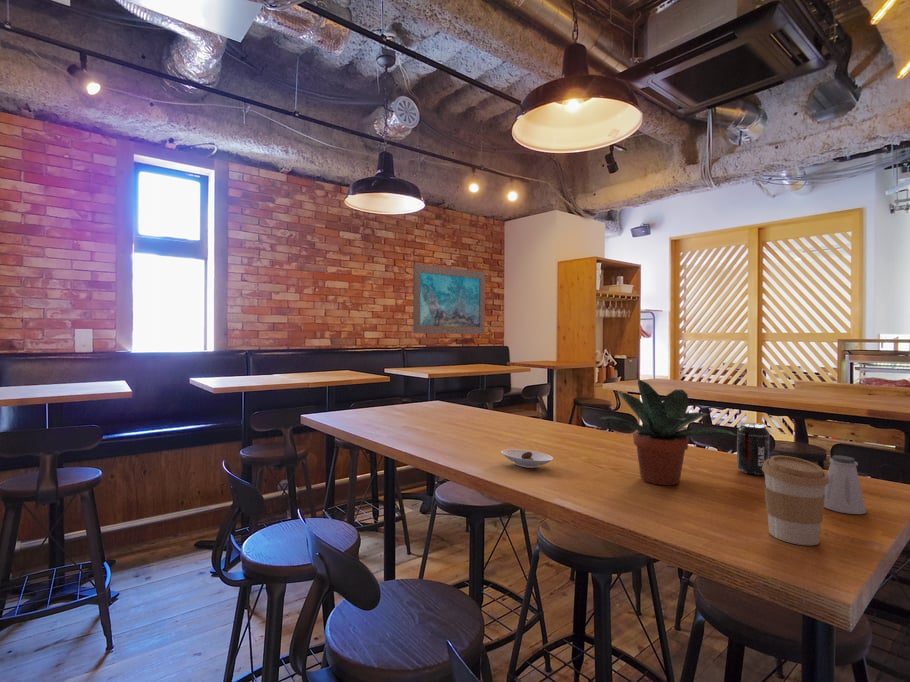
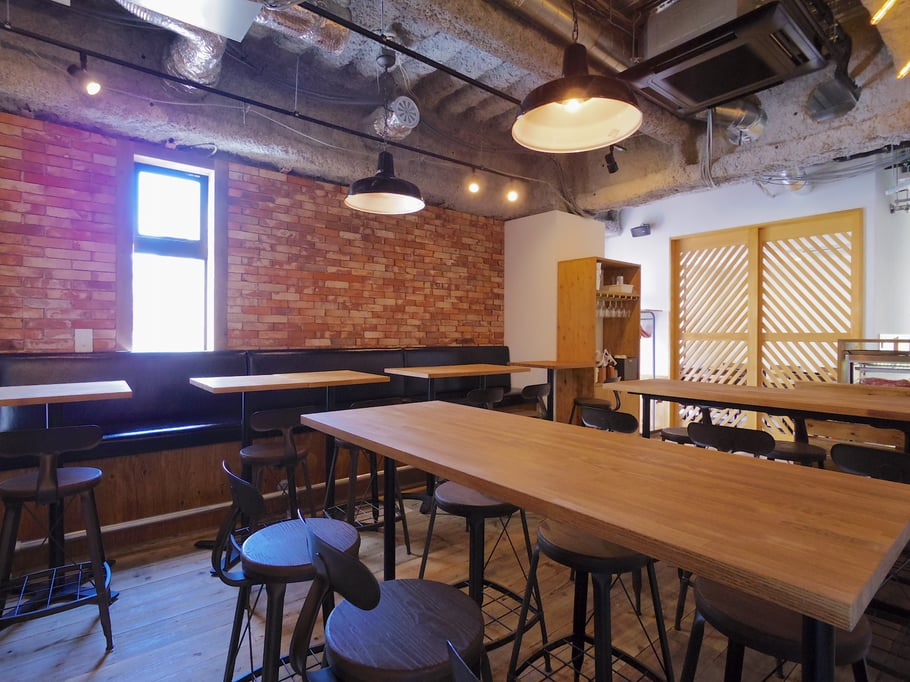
- saltshaker (842, 482)
- potted plant (662, 428)
- saucer (526, 458)
- beverage can (752, 448)
- coffee cup (794, 498)
- wall art (451, 301)
